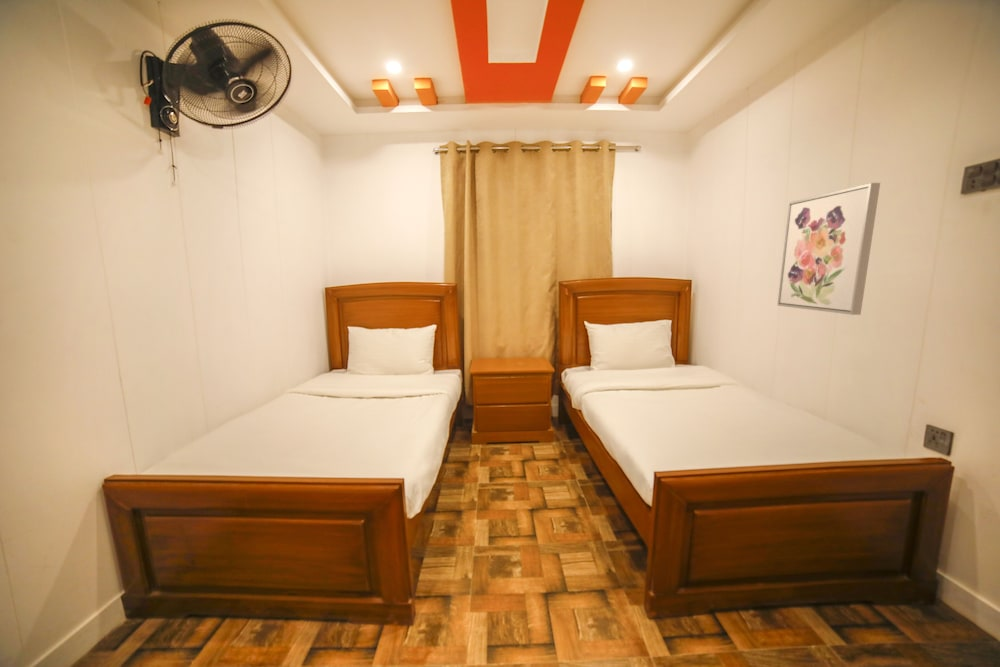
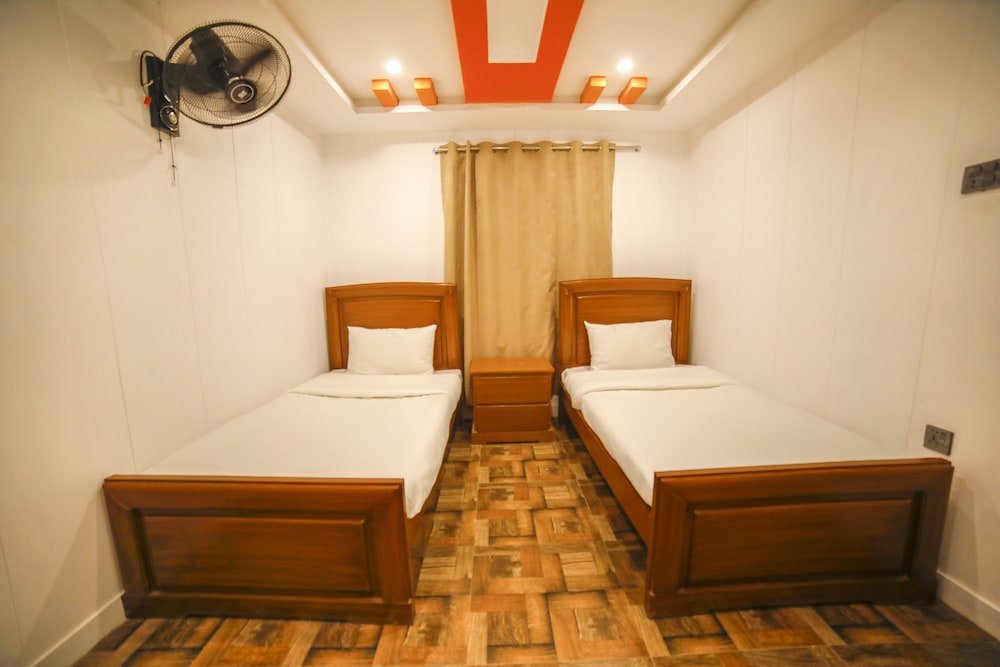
- wall art (821, 253)
